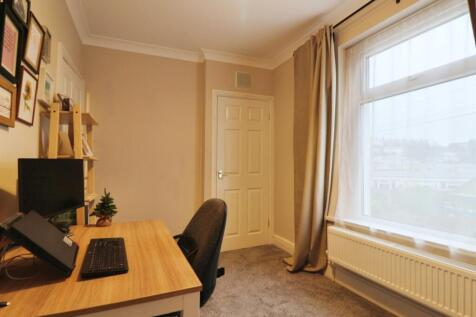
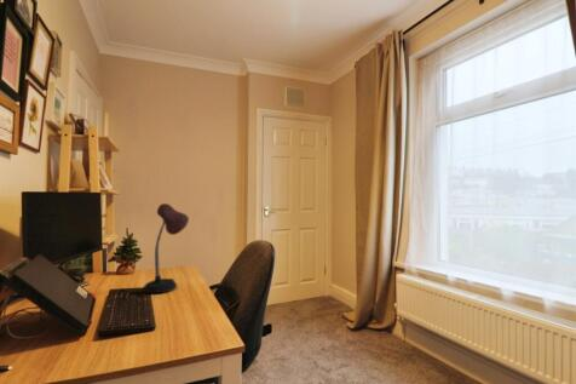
+ desk lamp (159, 241)
